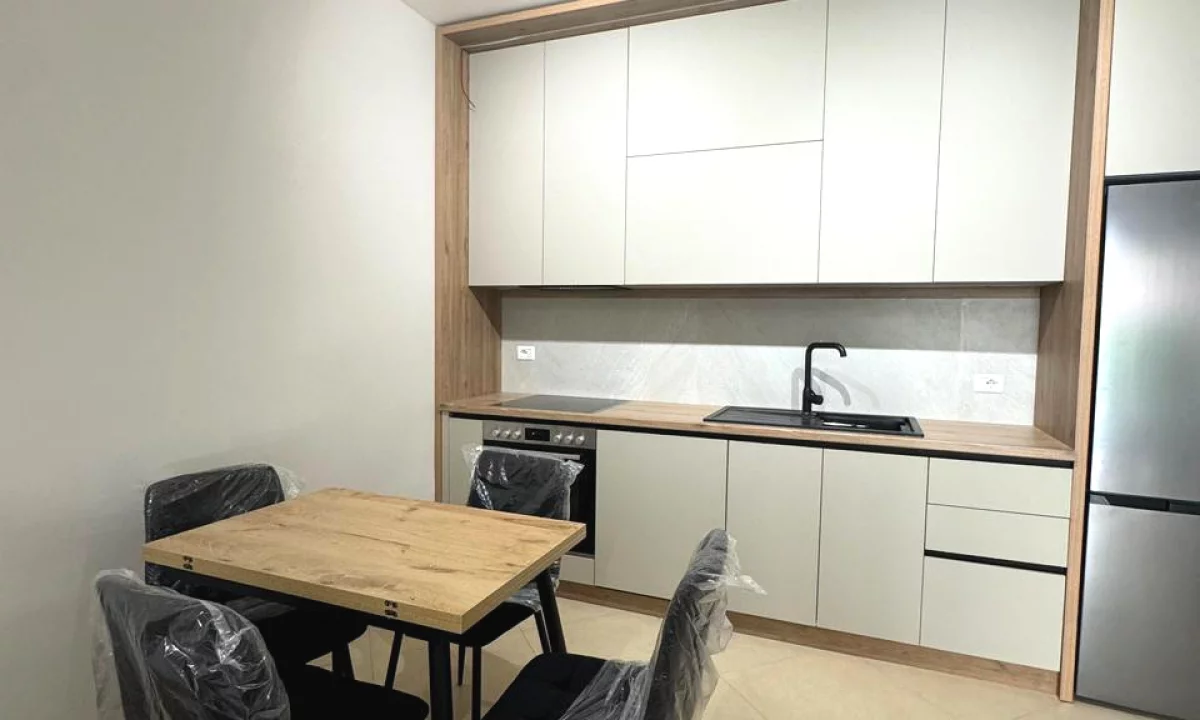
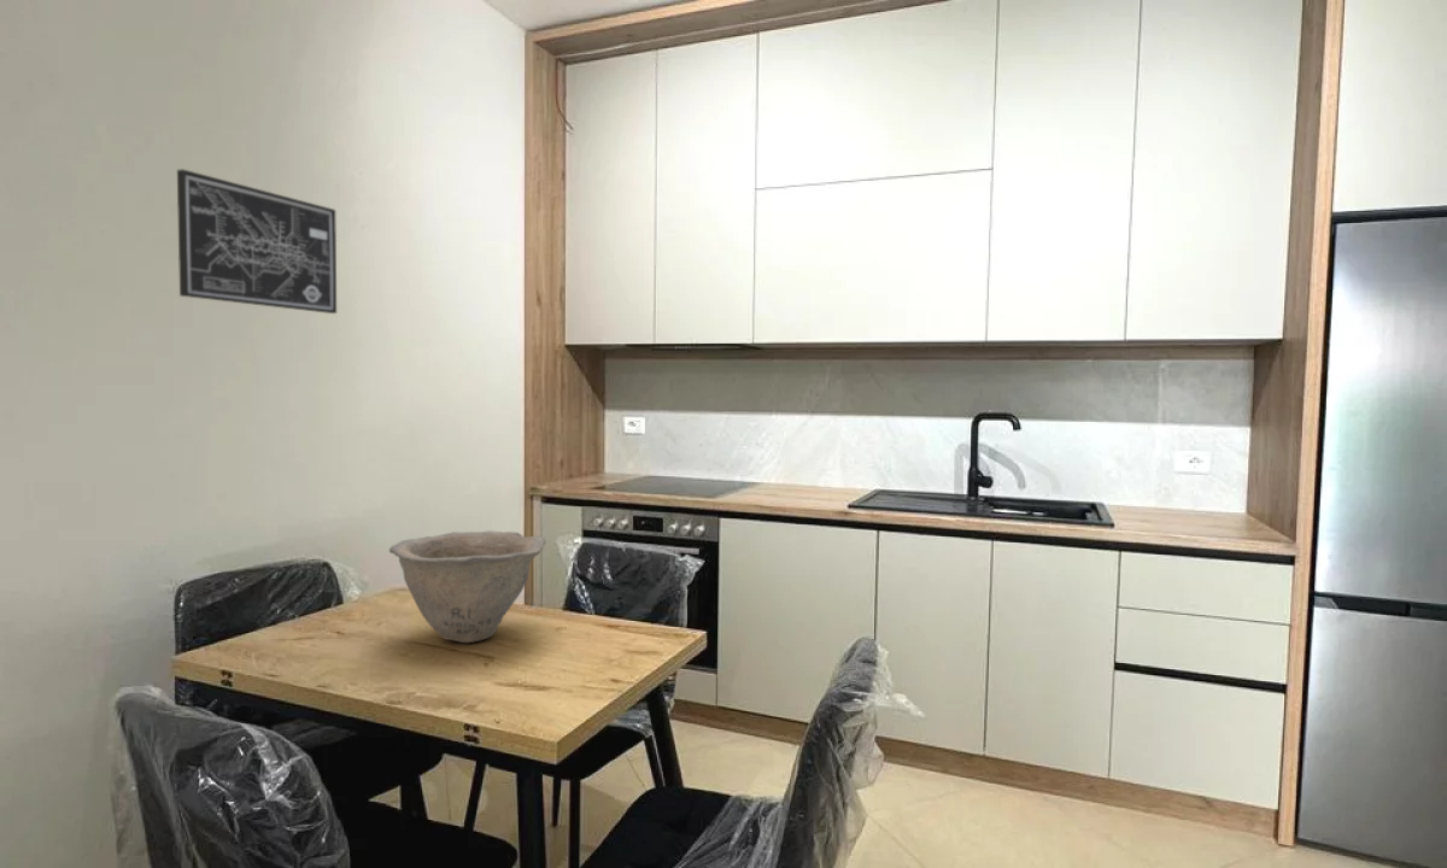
+ wall art (264, 248)
+ bowl (470, 588)
